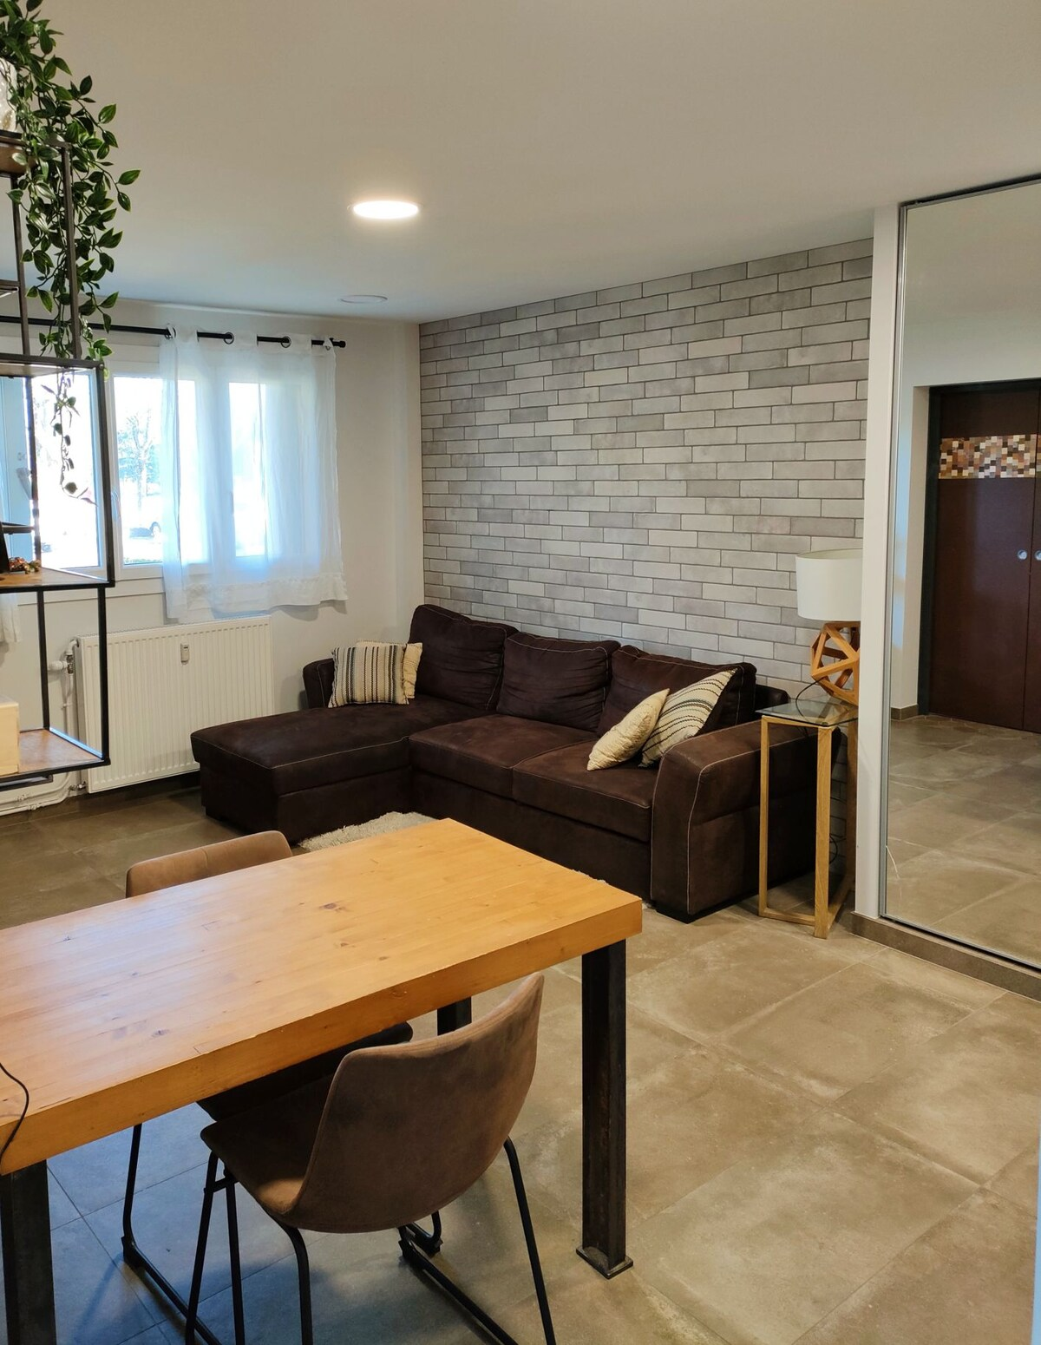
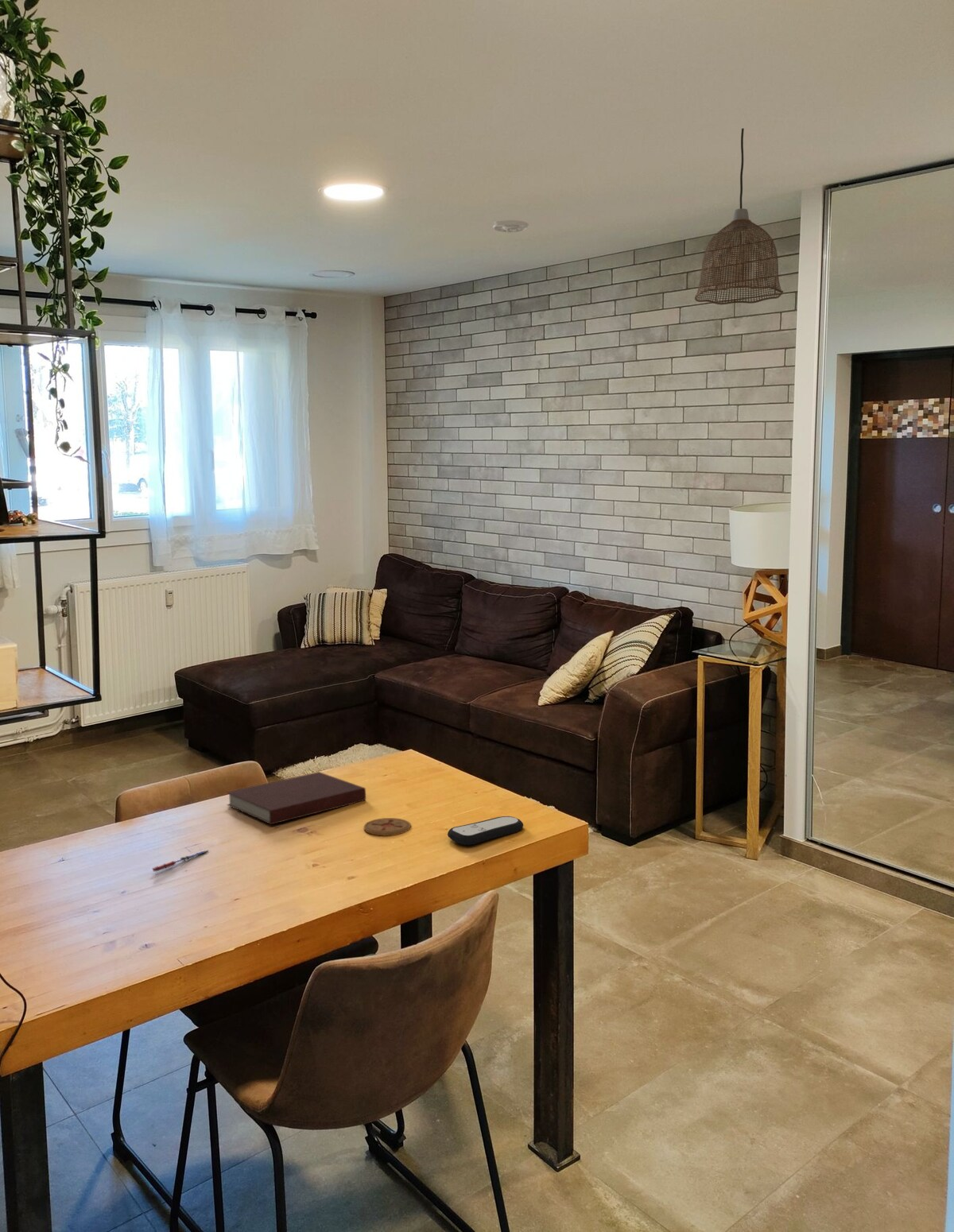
+ pen (181, 859)
+ smoke detector (510, 227)
+ remote control (487, 829)
+ pendant lamp (740, 213)
+ coaster (387, 827)
+ notebook (297, 796)
